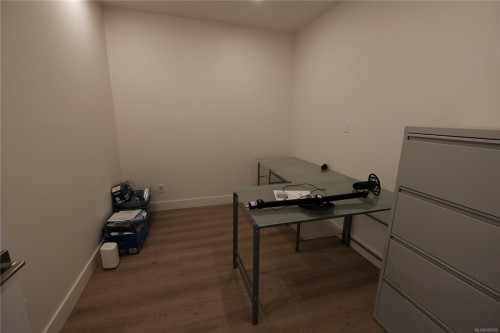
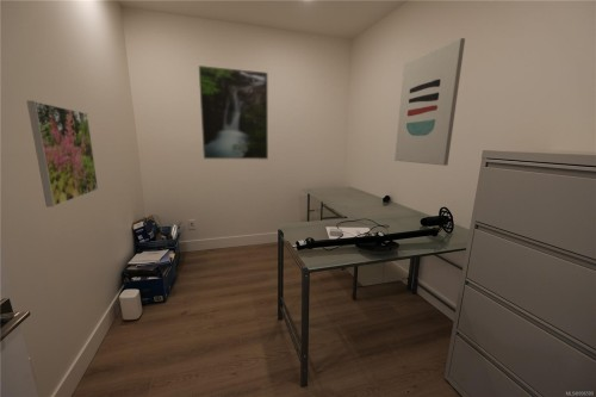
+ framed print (235, 116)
+ wall art (423, 110)
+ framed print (69, 154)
